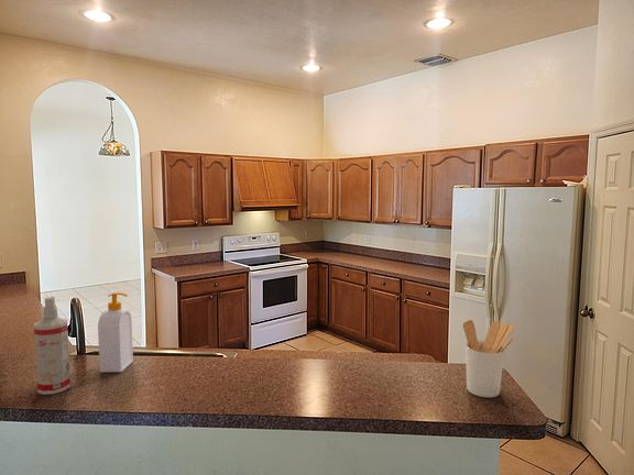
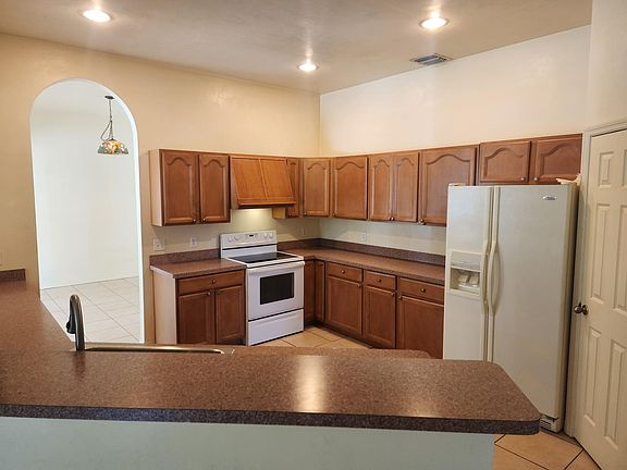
- spray bottle (52, 343)
- soap bottle (117, 330)
- utensil holder (489, 355)
